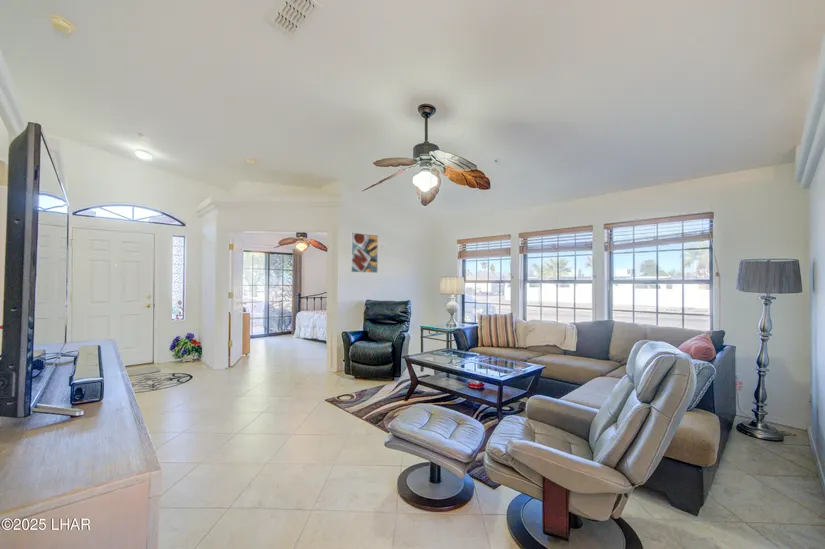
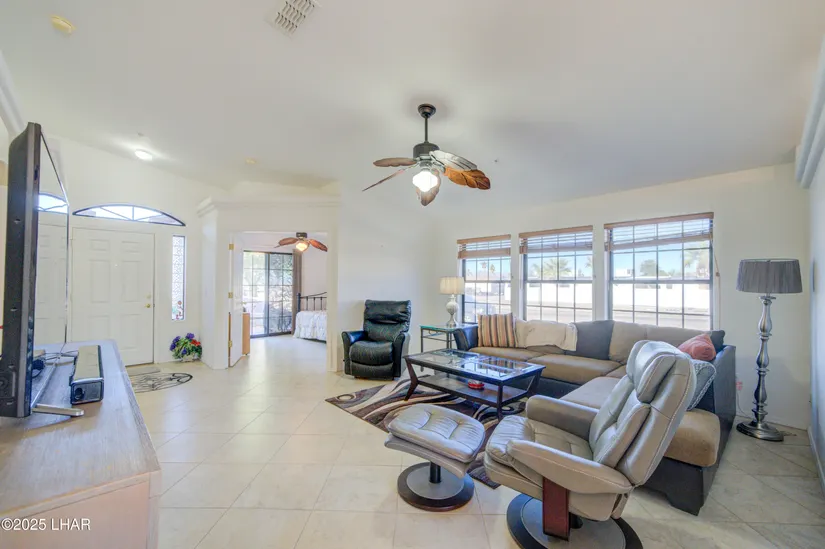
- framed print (364, 253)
